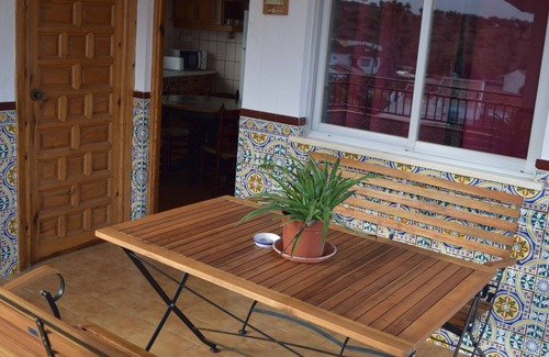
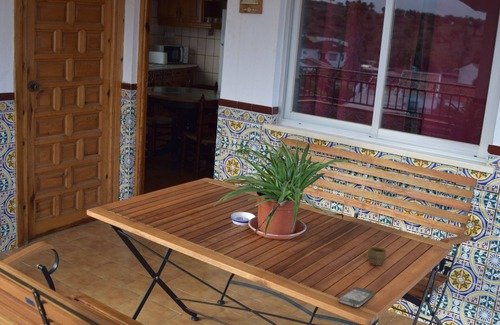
+ cup (378, 256)
+ smartphone (356, 296)
